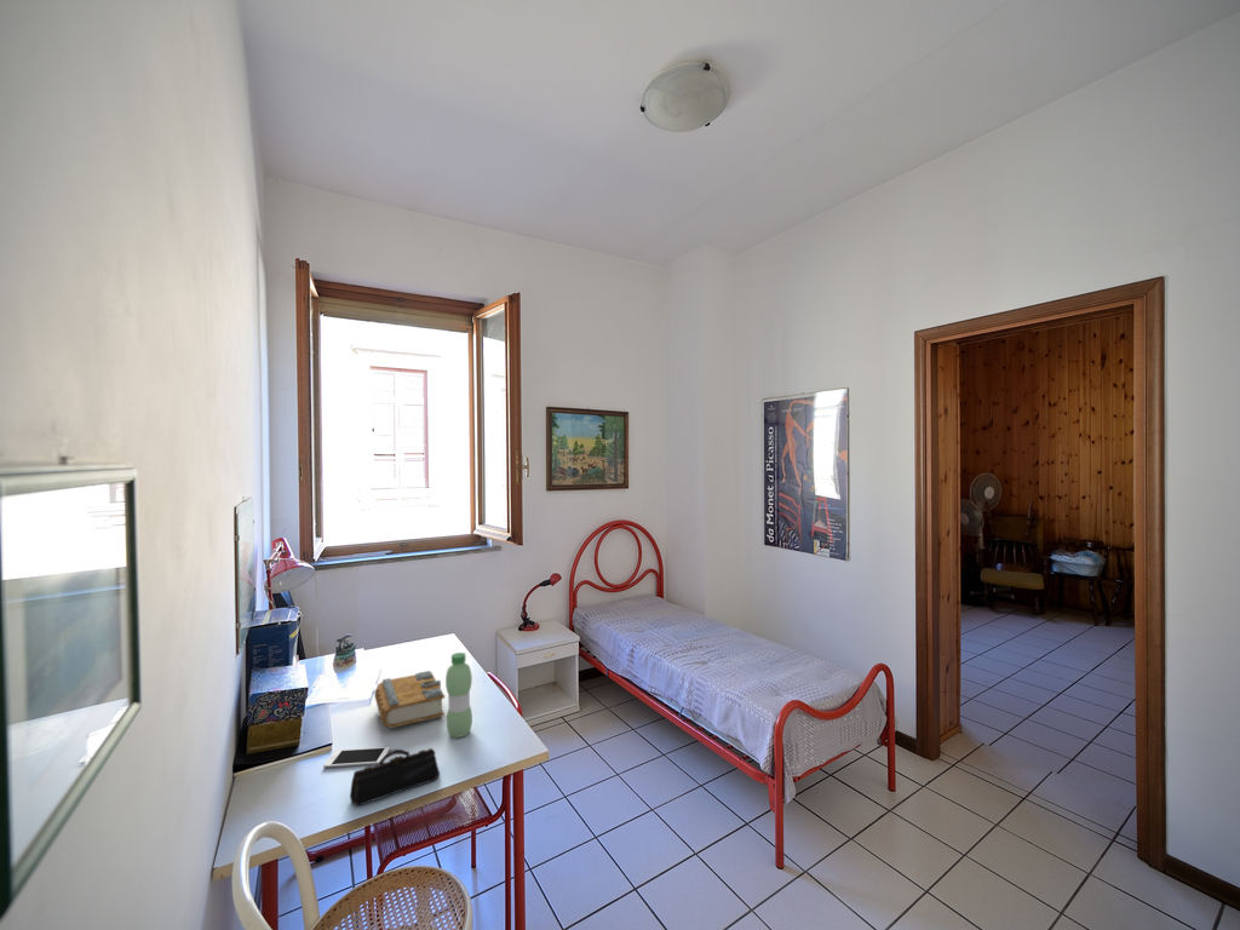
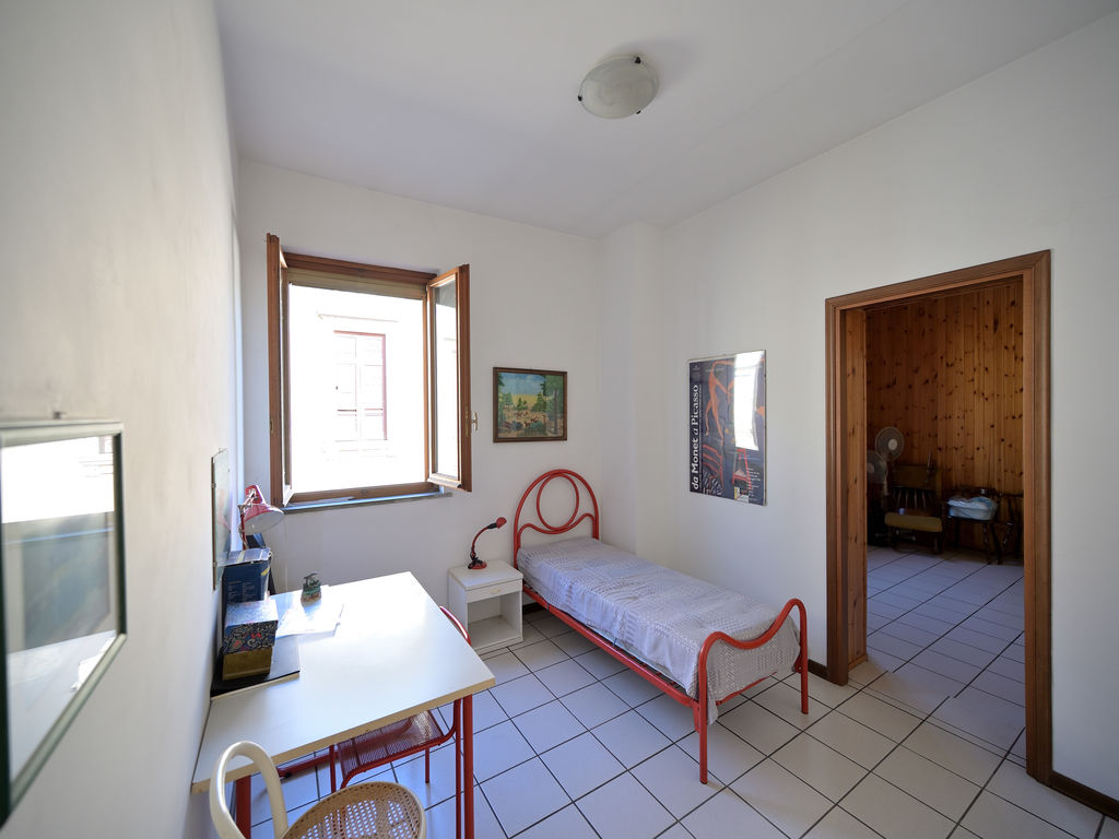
- pencil case (396, 767)
- cell phone (357, 757)
- water bottle (459, 694)
- book (409, 698)
